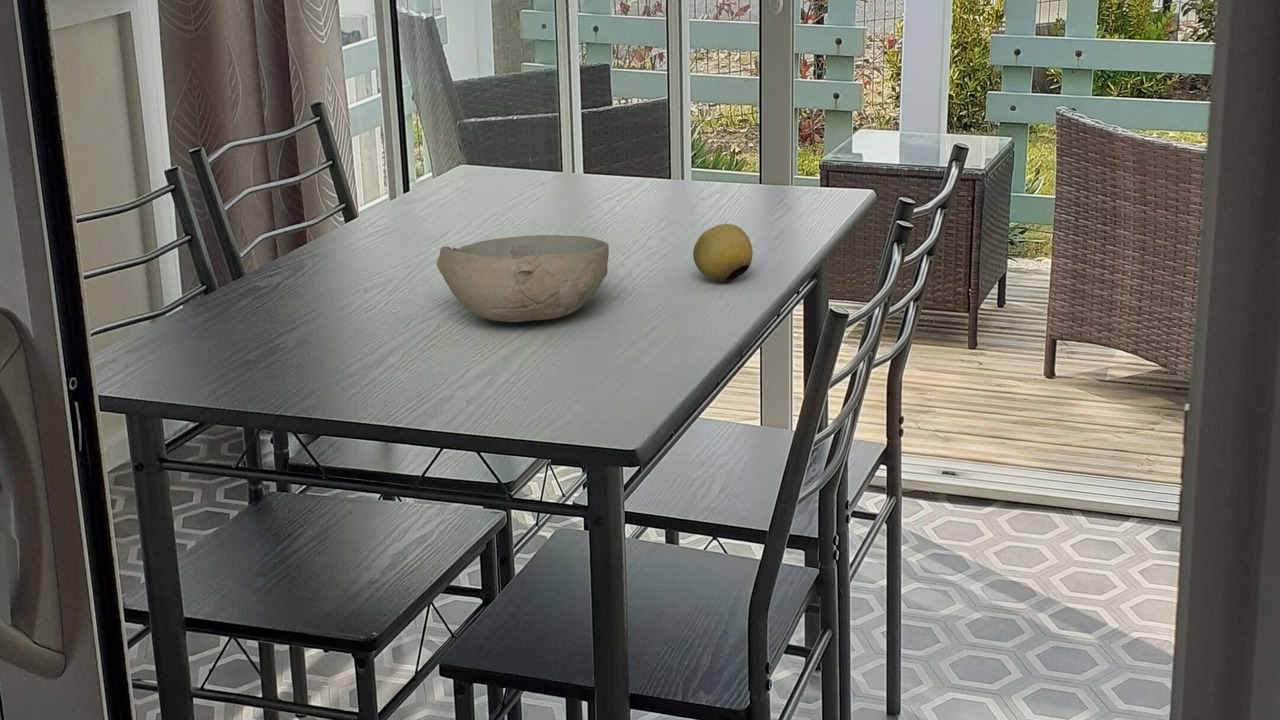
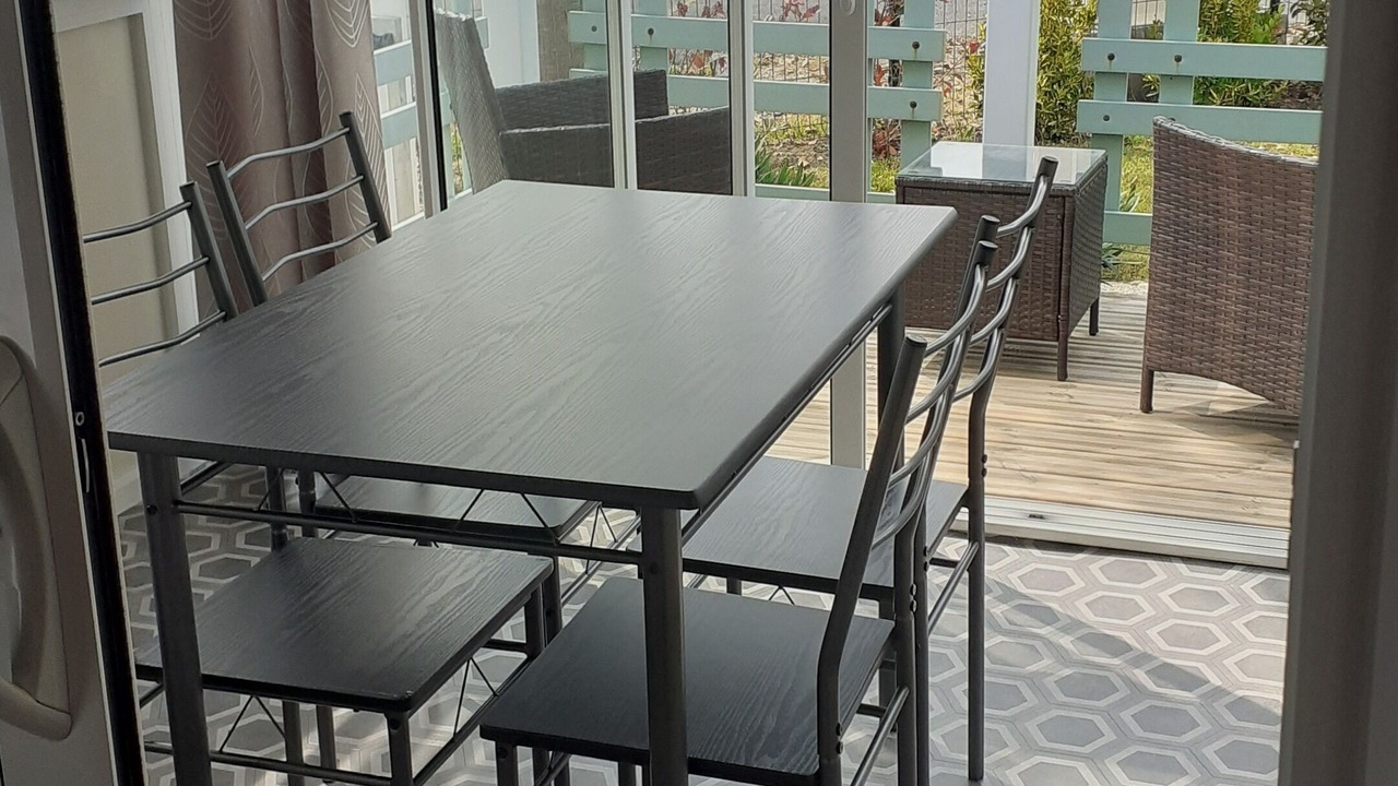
- bowl (526, 279)
- fruit (723, 252)
